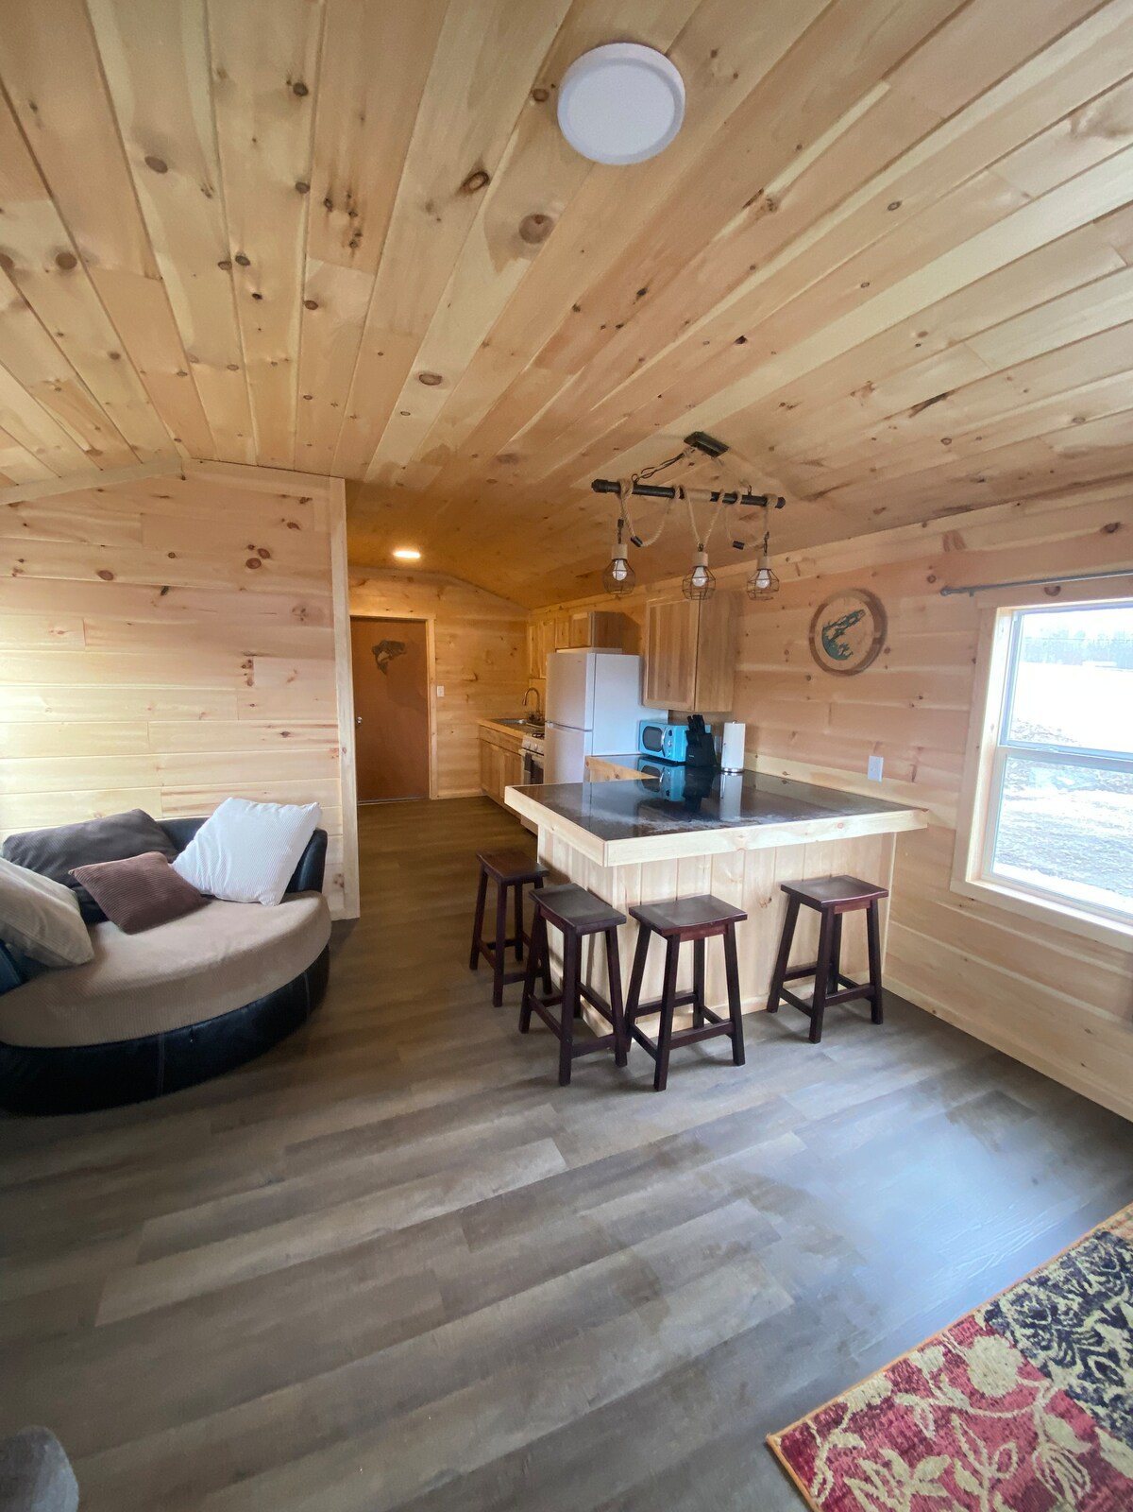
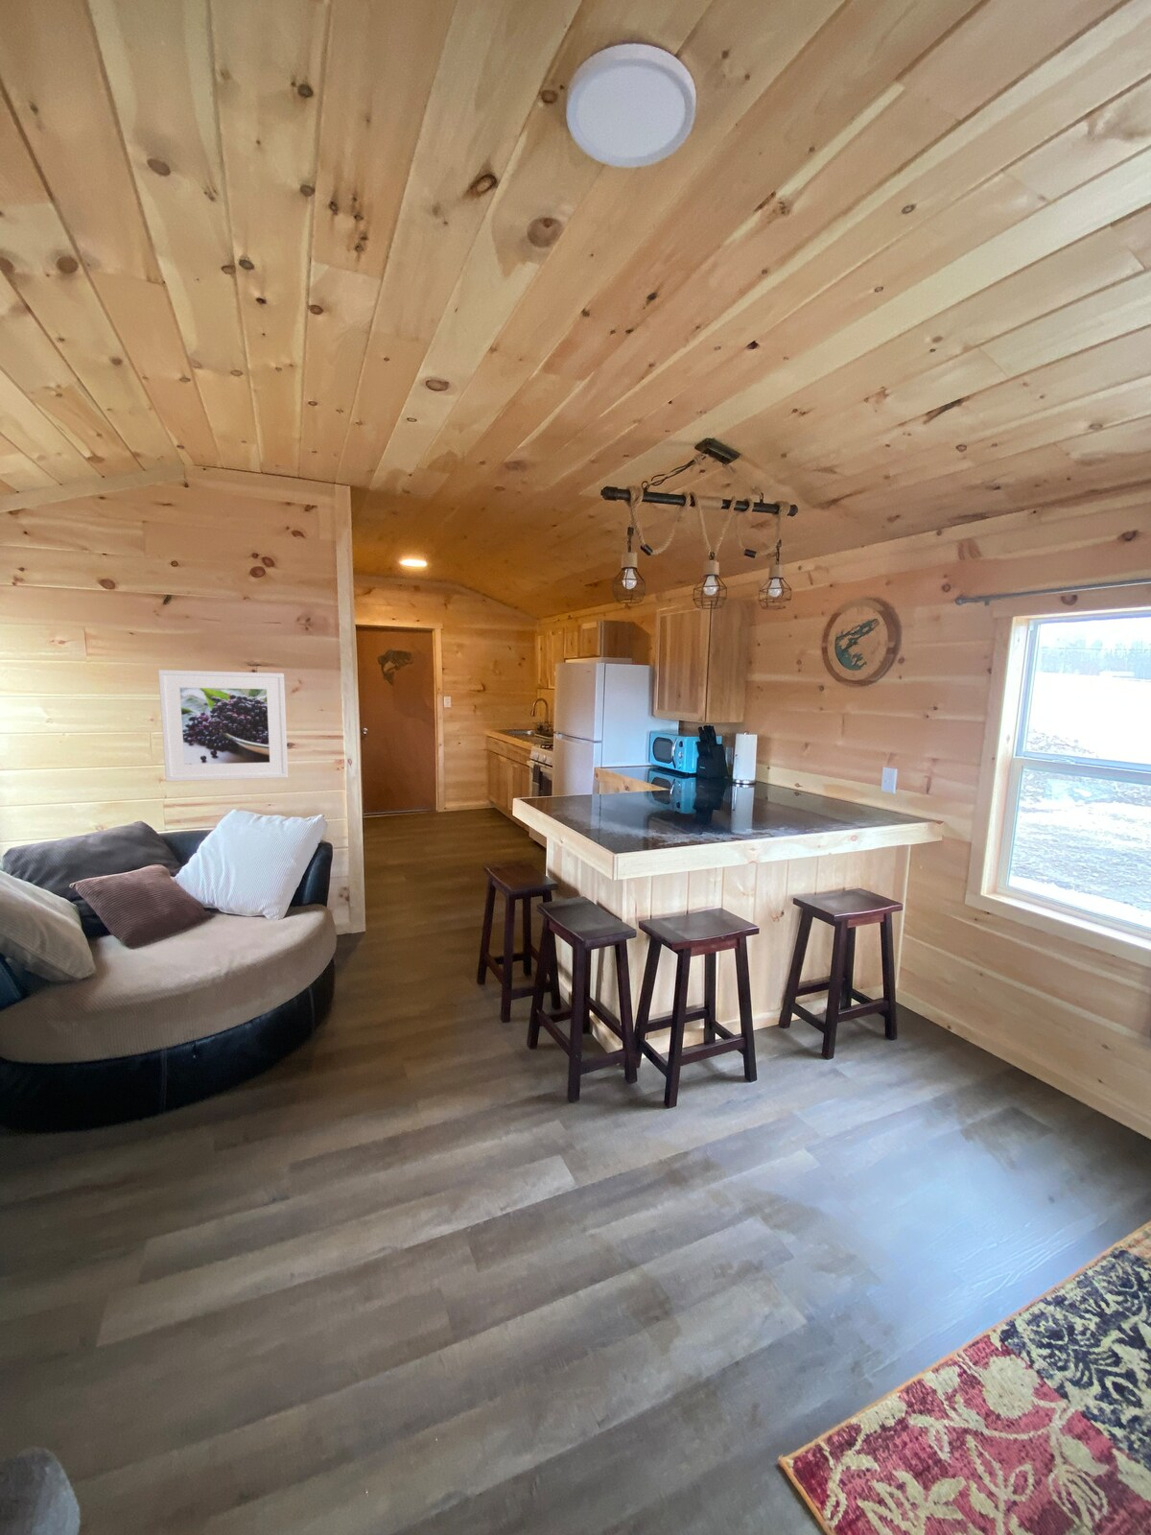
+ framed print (226, 725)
